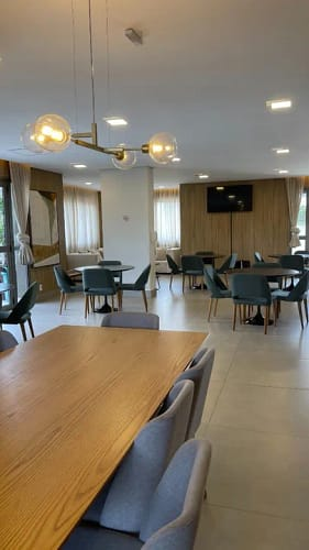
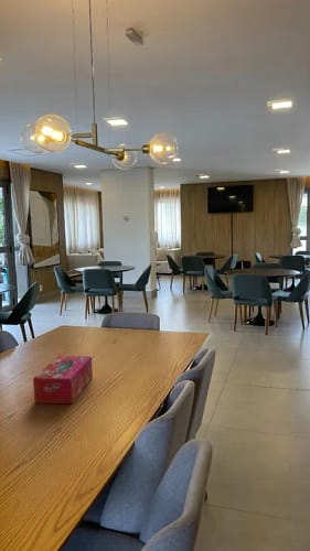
+ tissue box (64, 377)
